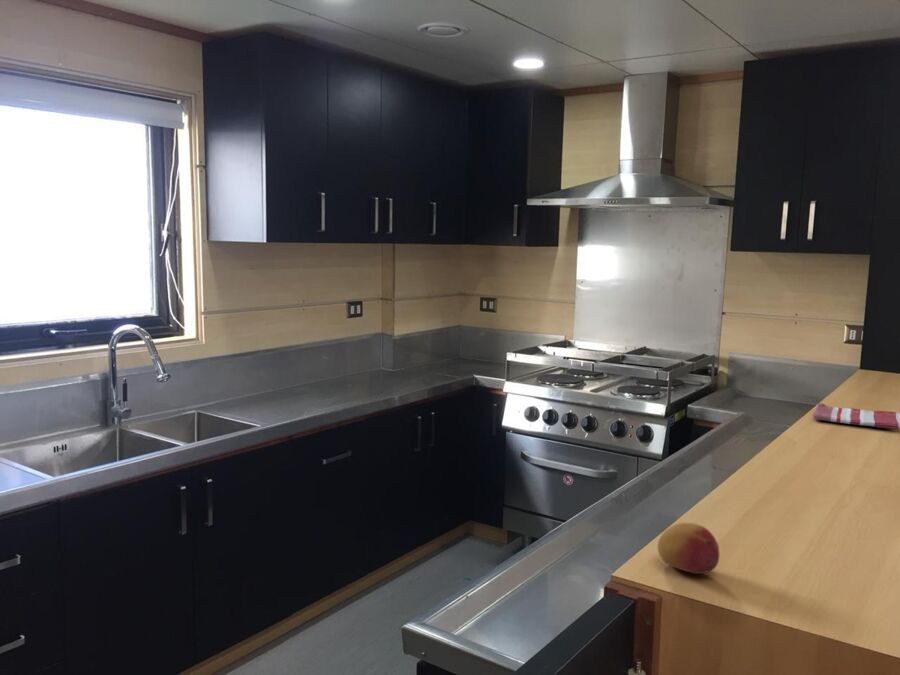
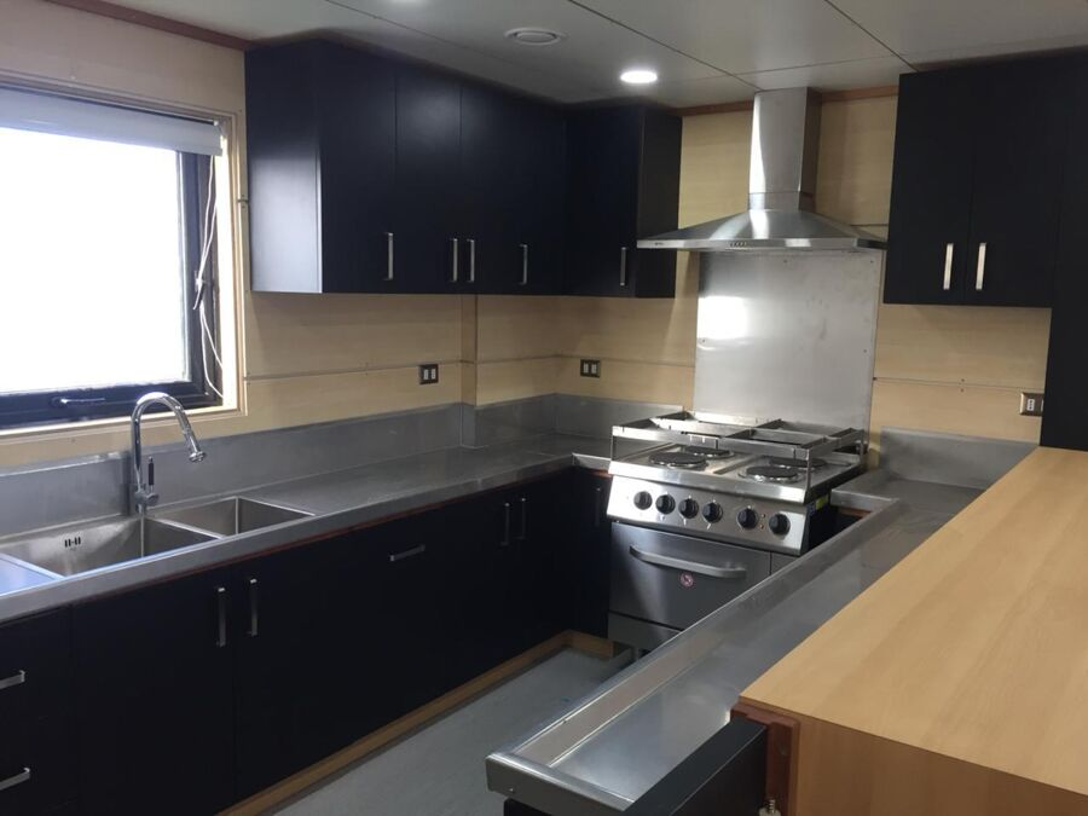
- dish towel (859, 416)
- fruit (687, 547)
